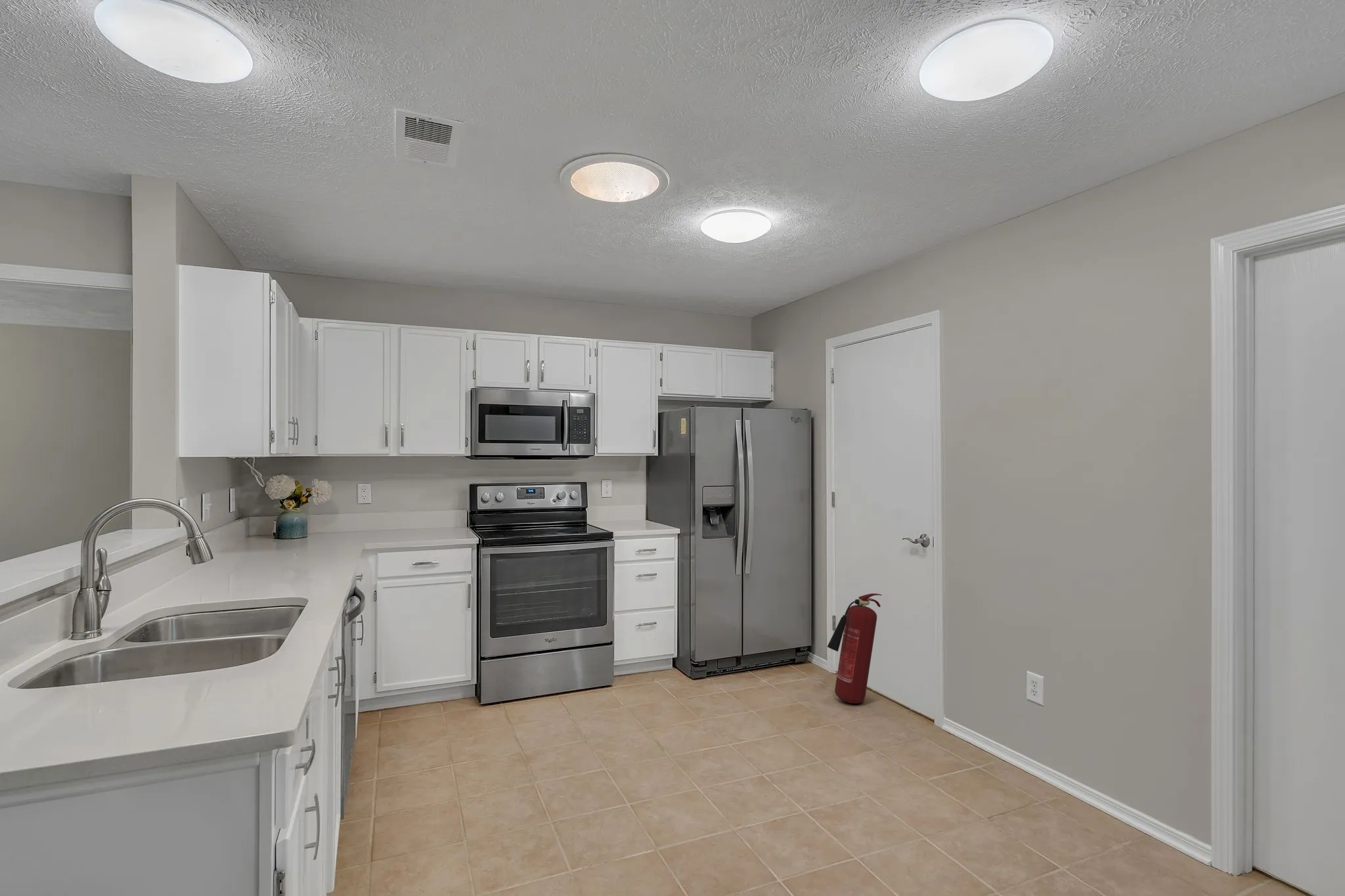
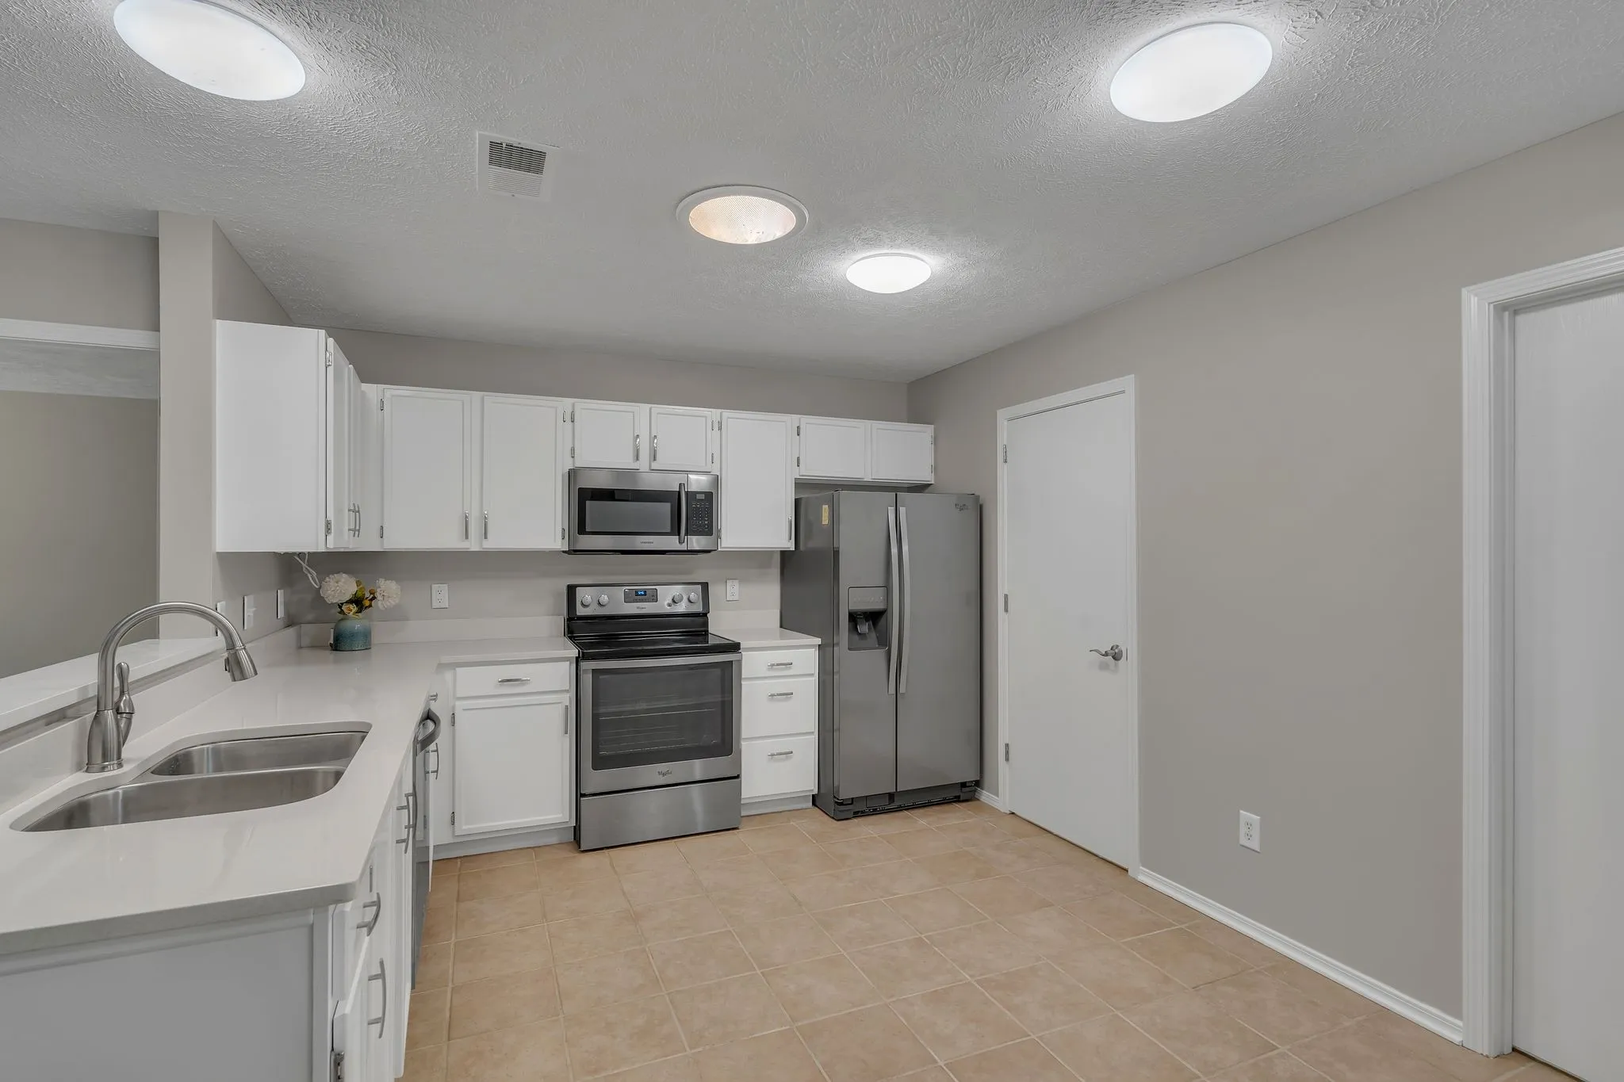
- fire extinguisher (854, 648)
